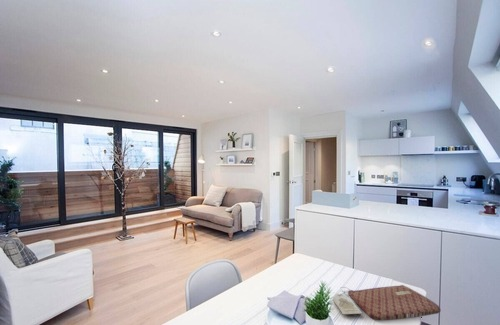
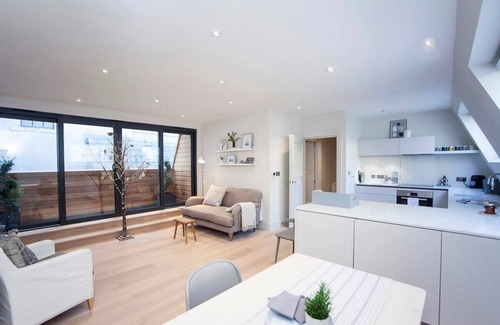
- placemat (379, 299)
